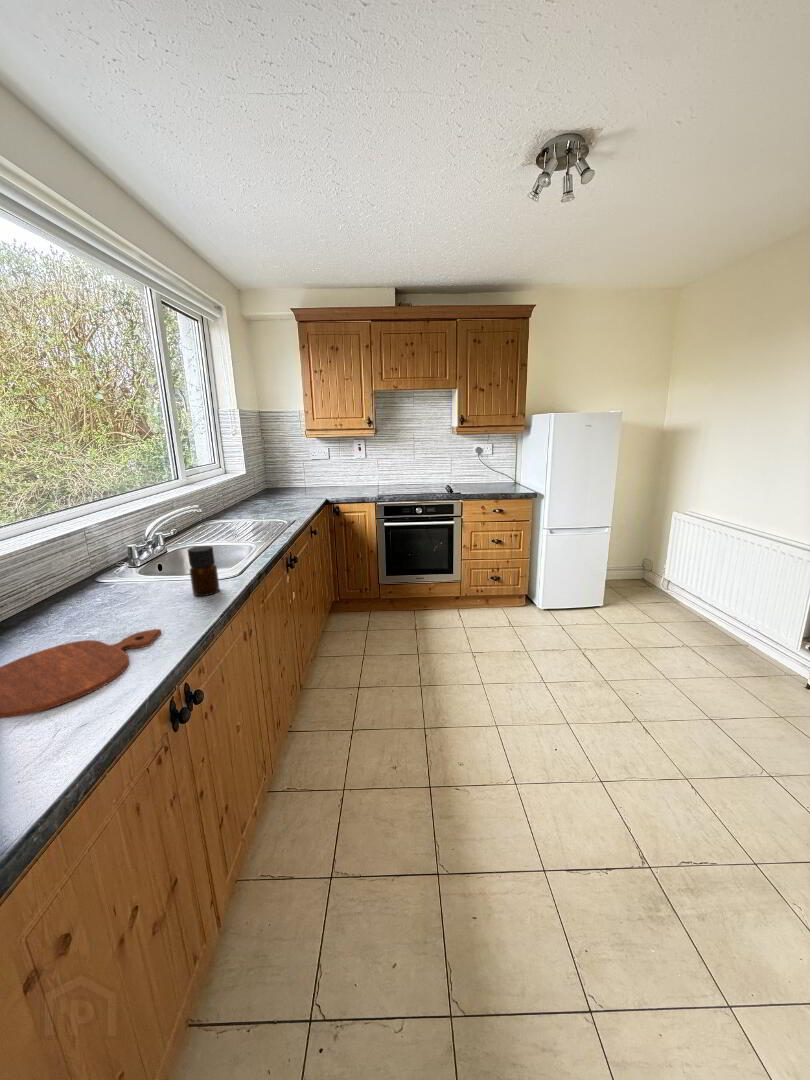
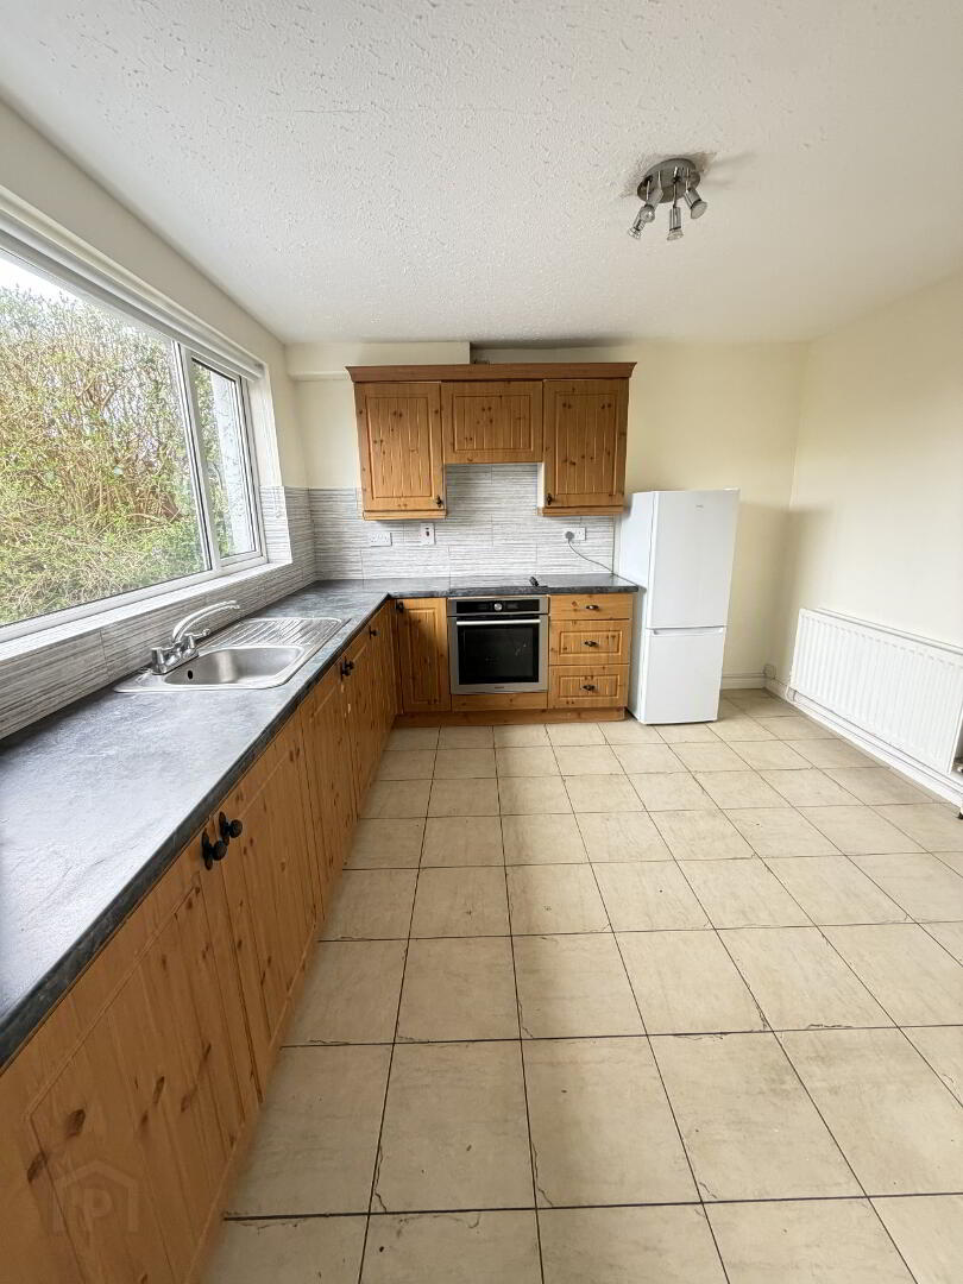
- bottle (203, 570)
- cutting board (81, 662)
